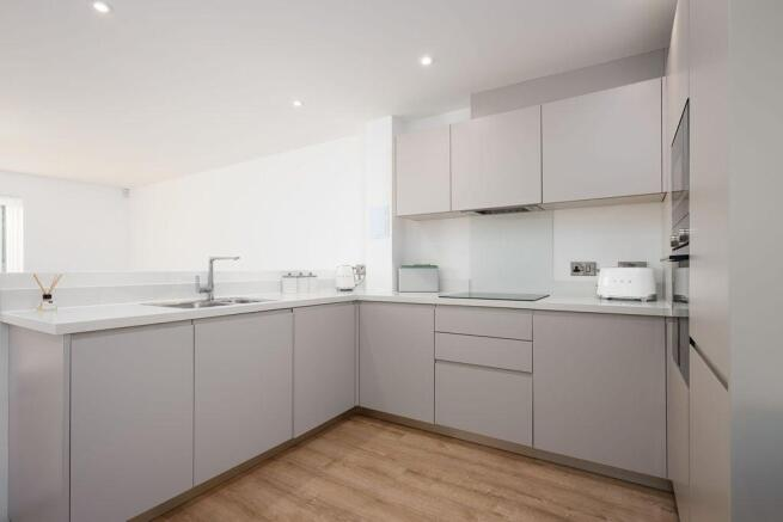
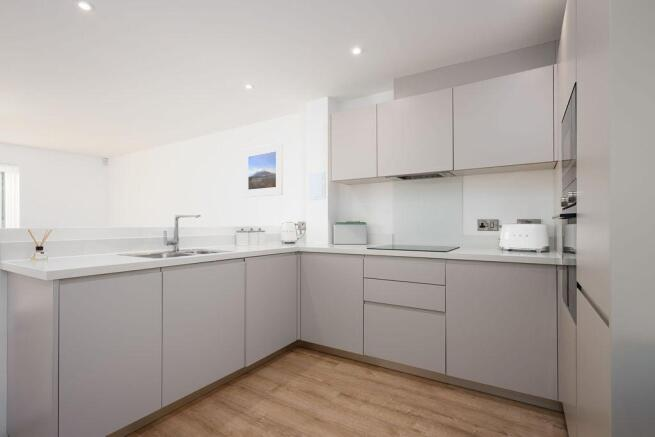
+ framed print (261, 171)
